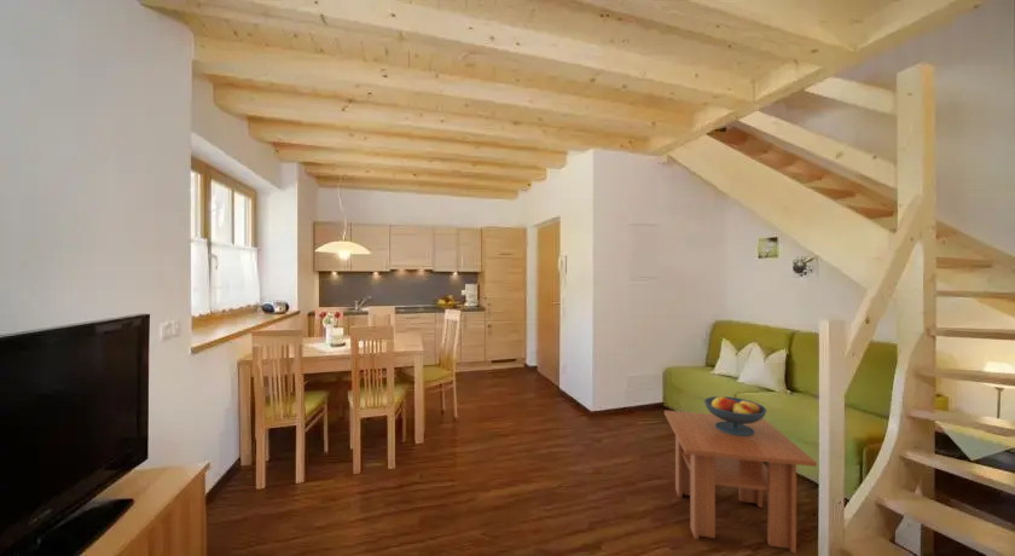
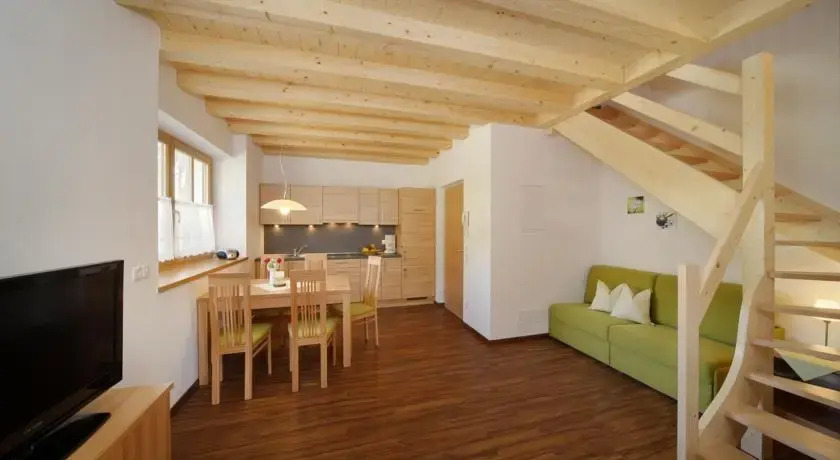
- coffee table (727, 474)
- fruit bowl (733, 412)
